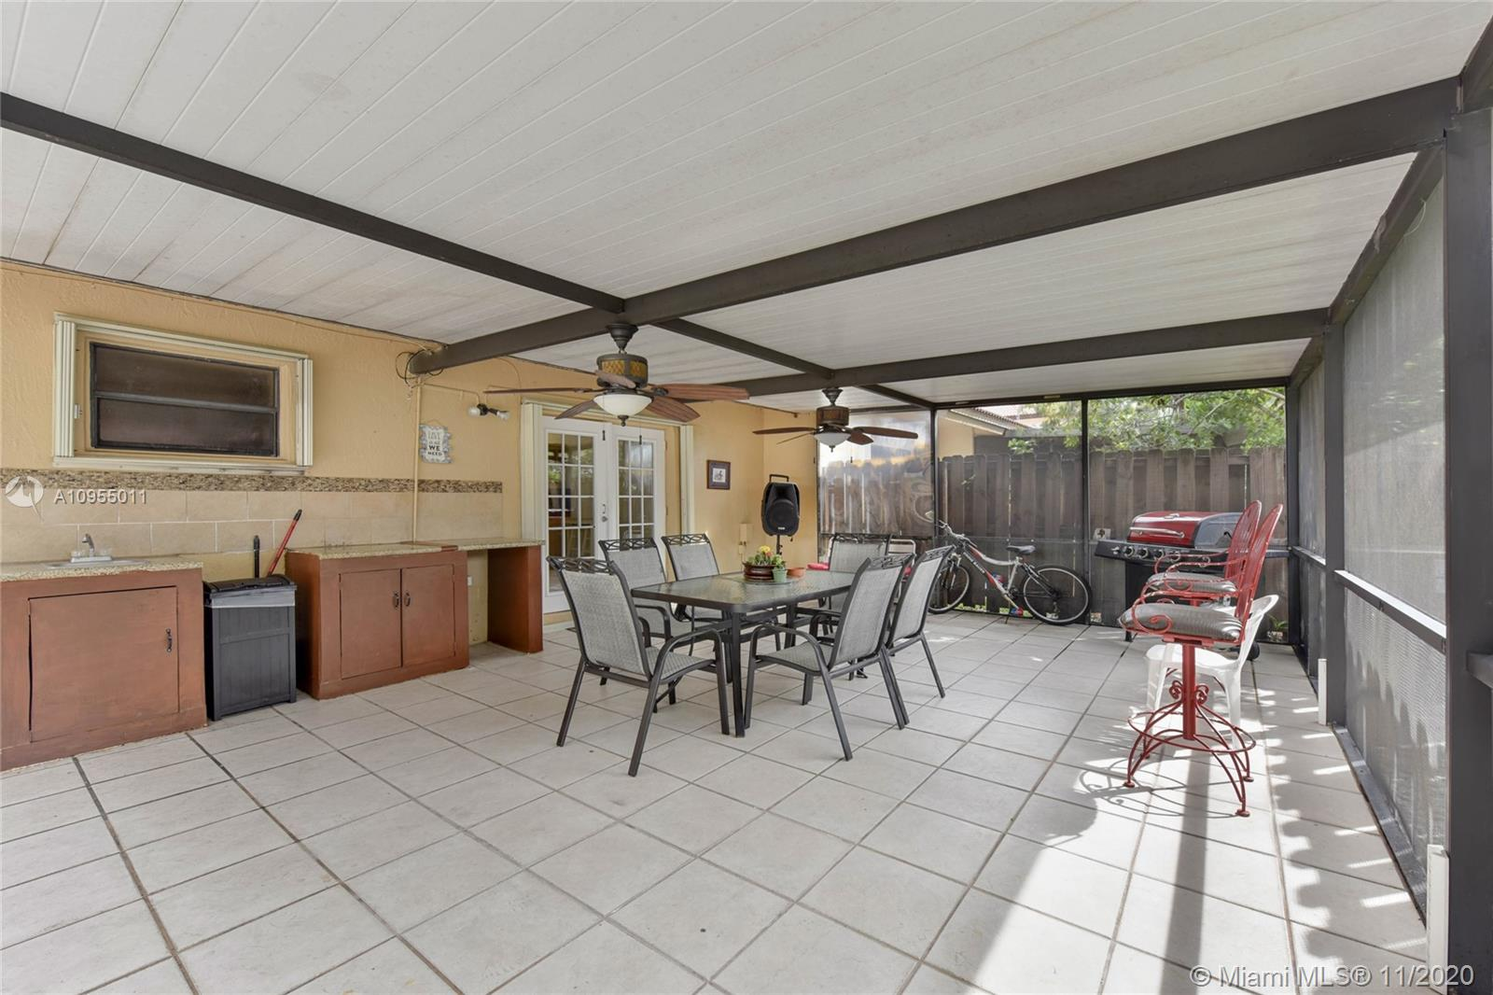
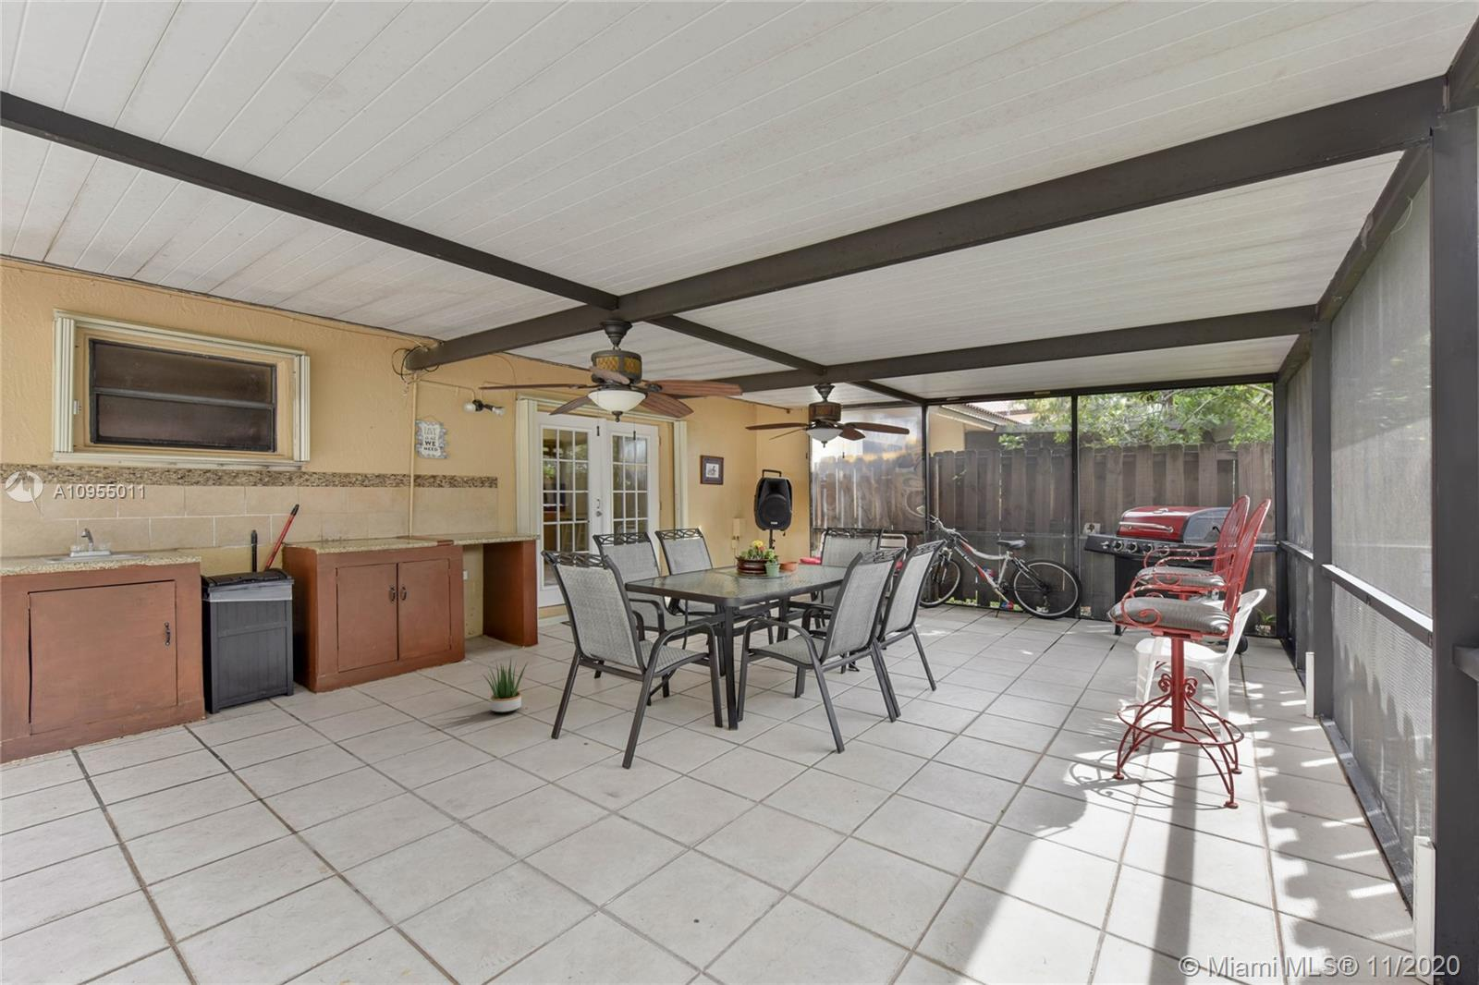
+ potted plant (506, 685)
